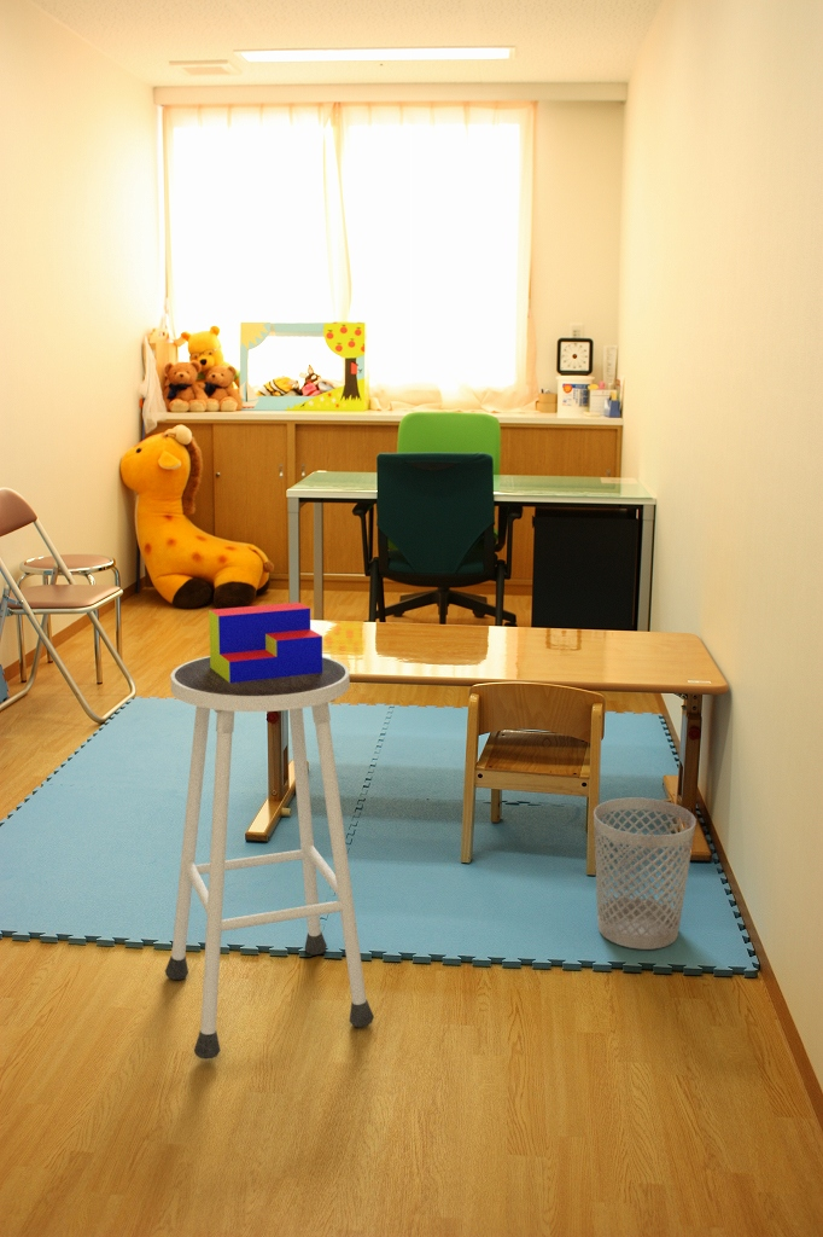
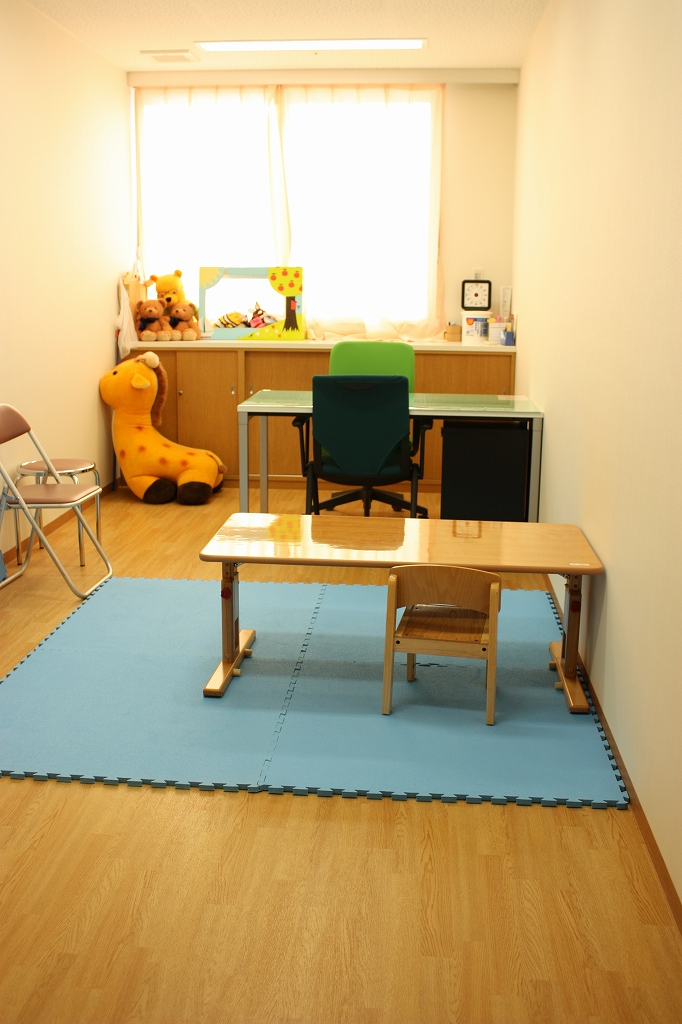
- wastebasket (641, 873)
- toy blocks (265, 640)
- stool (267, 854)
